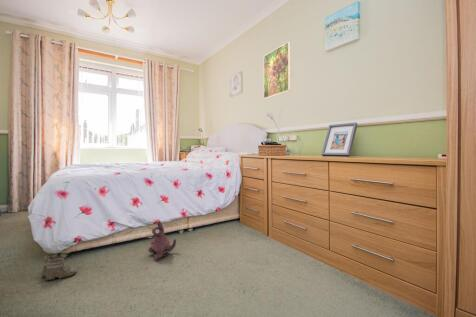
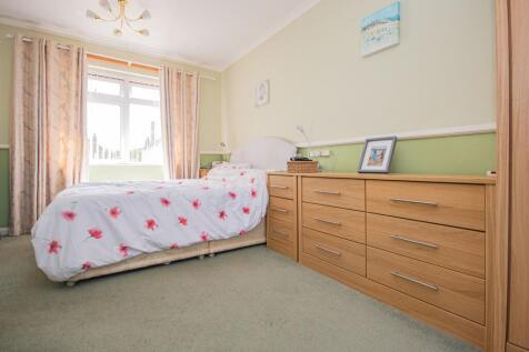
- plush toy (163, 237)
- boots (58, 264)
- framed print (276, 72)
